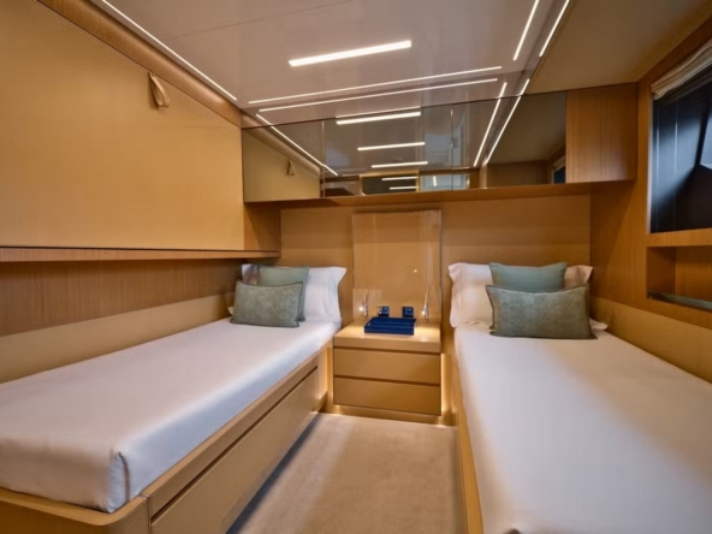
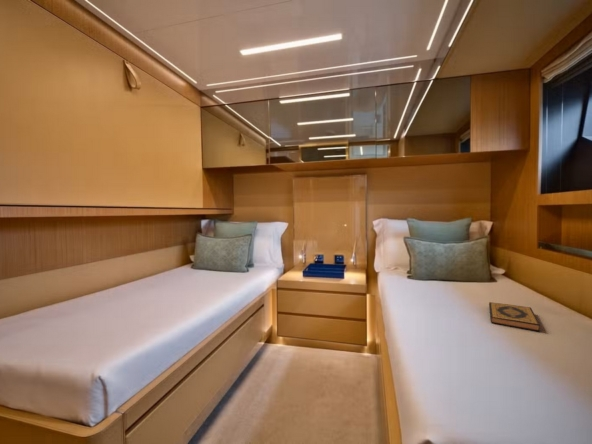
+ hardback book (511, 314)
